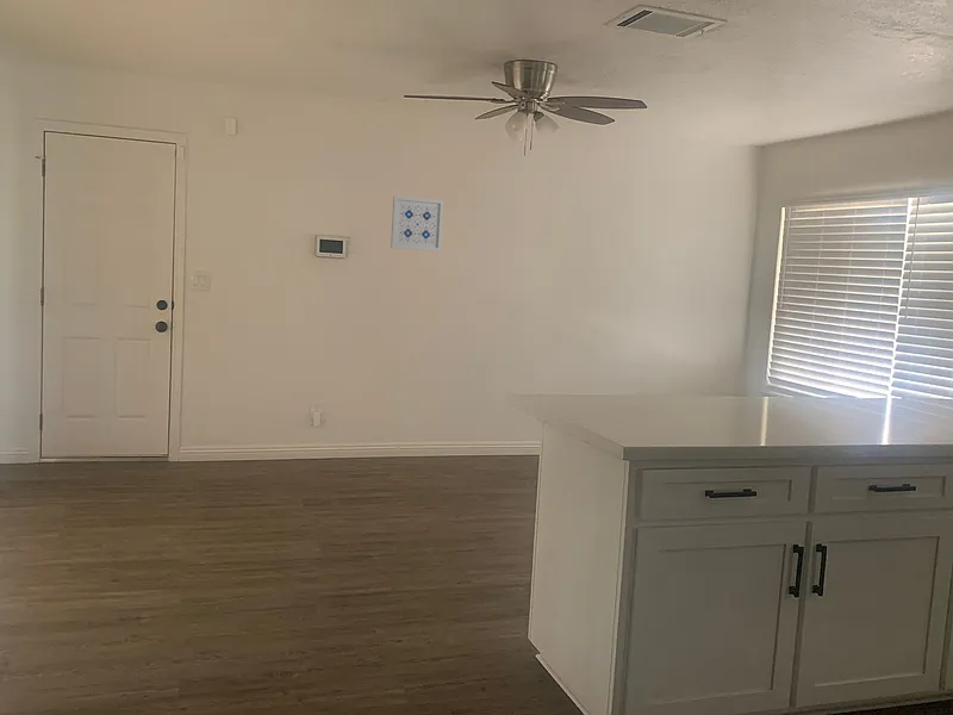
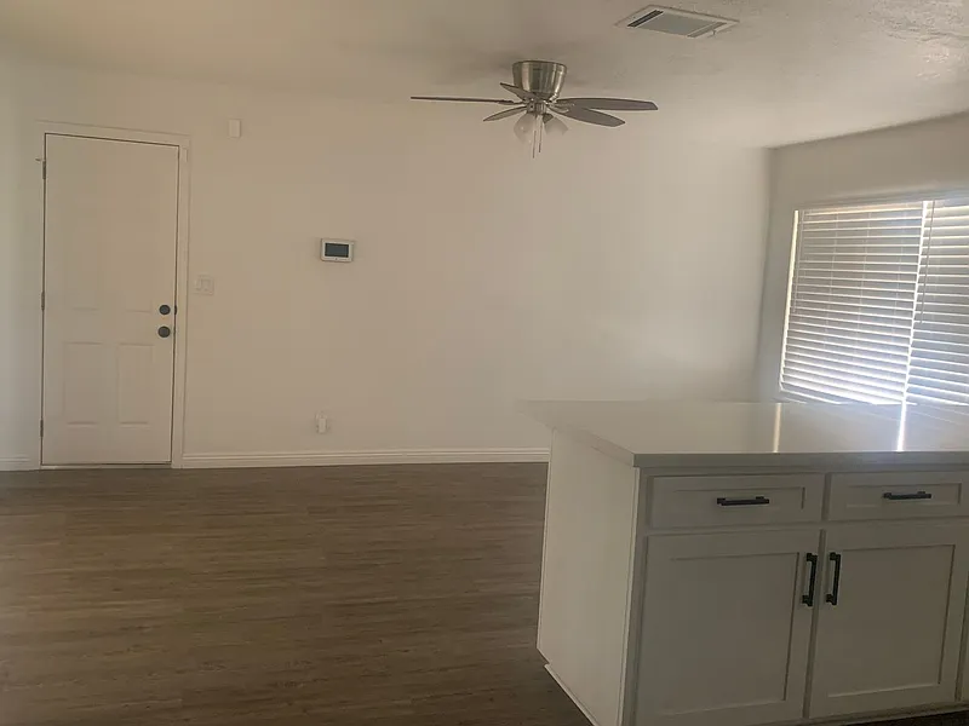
- wall art (417, 224)
